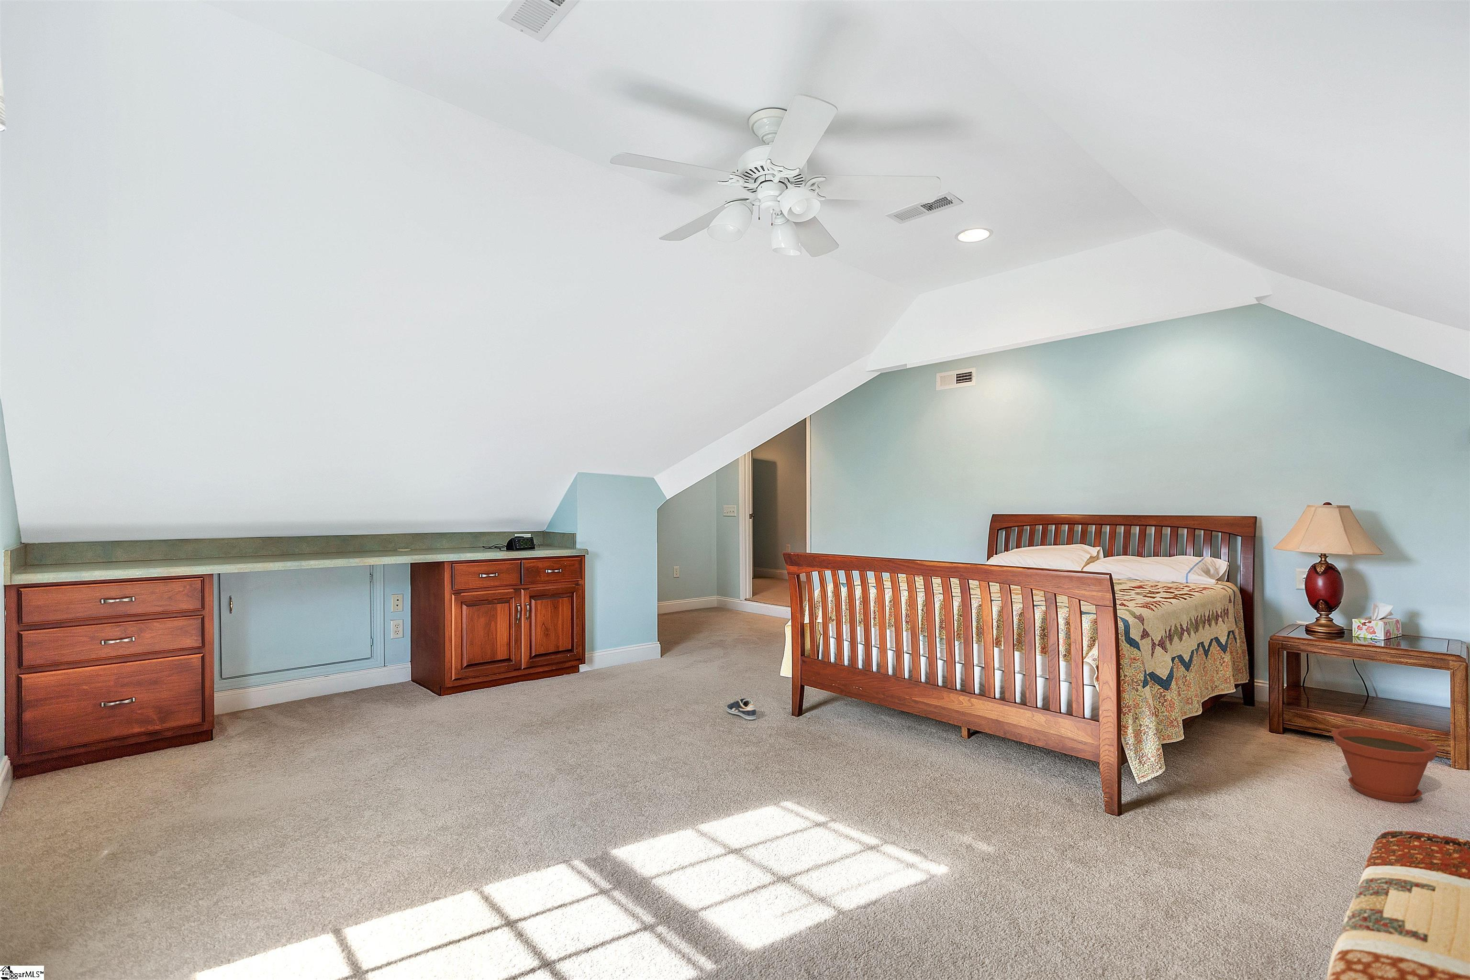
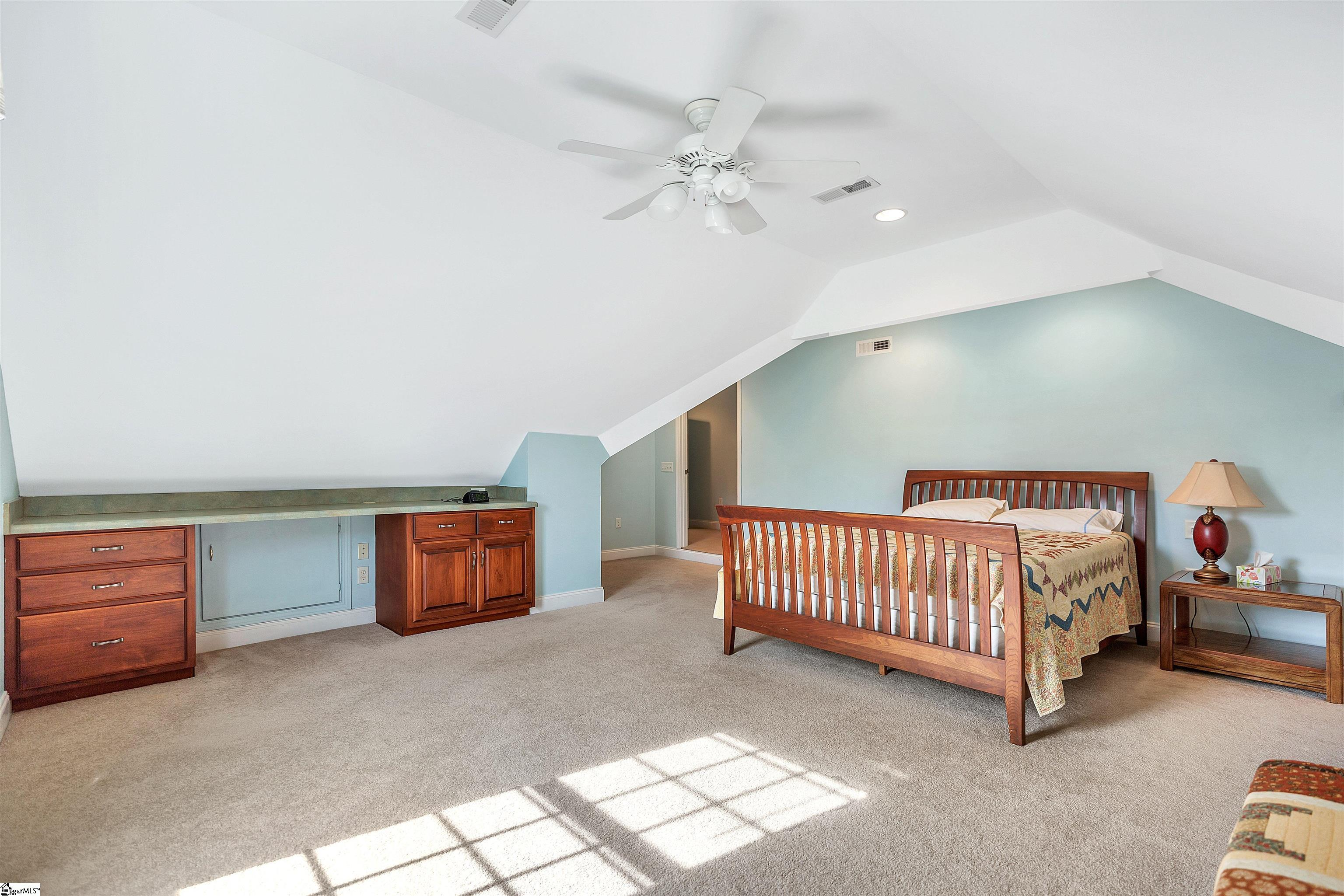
- plant pot (1384, 767)
- sneaker (742, 705)
